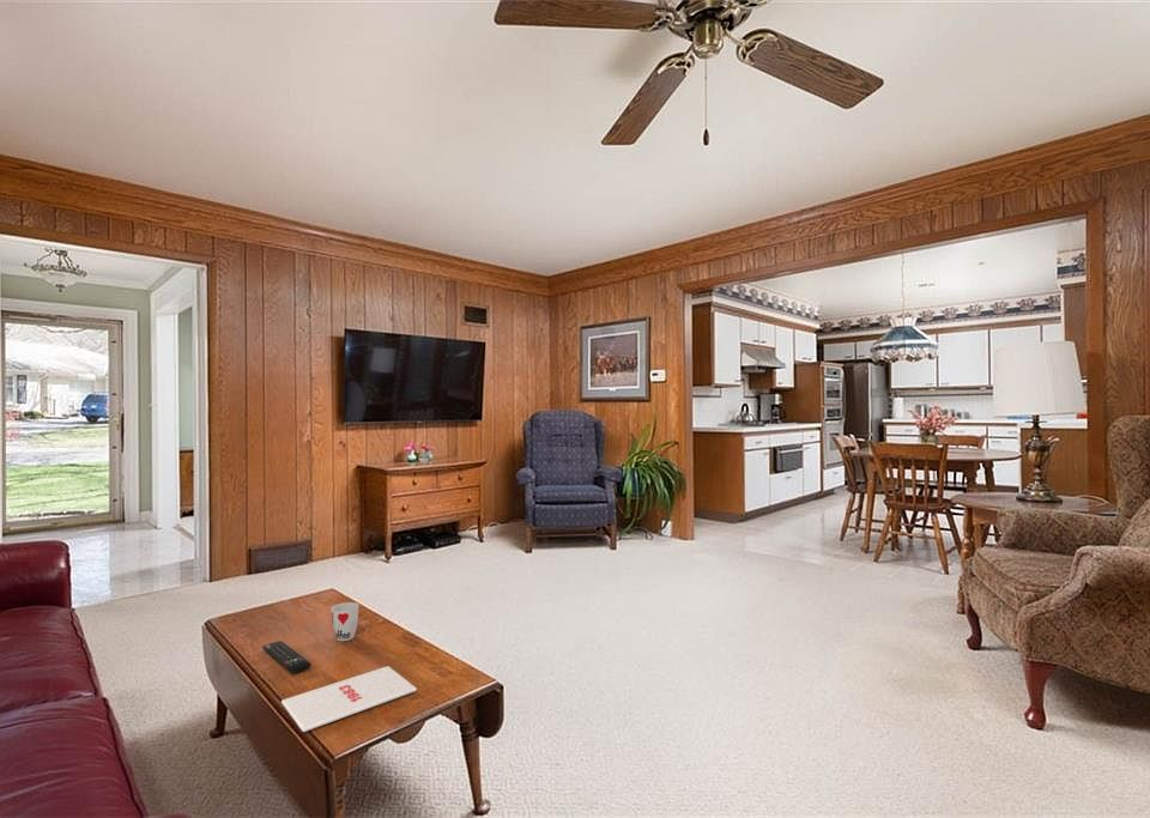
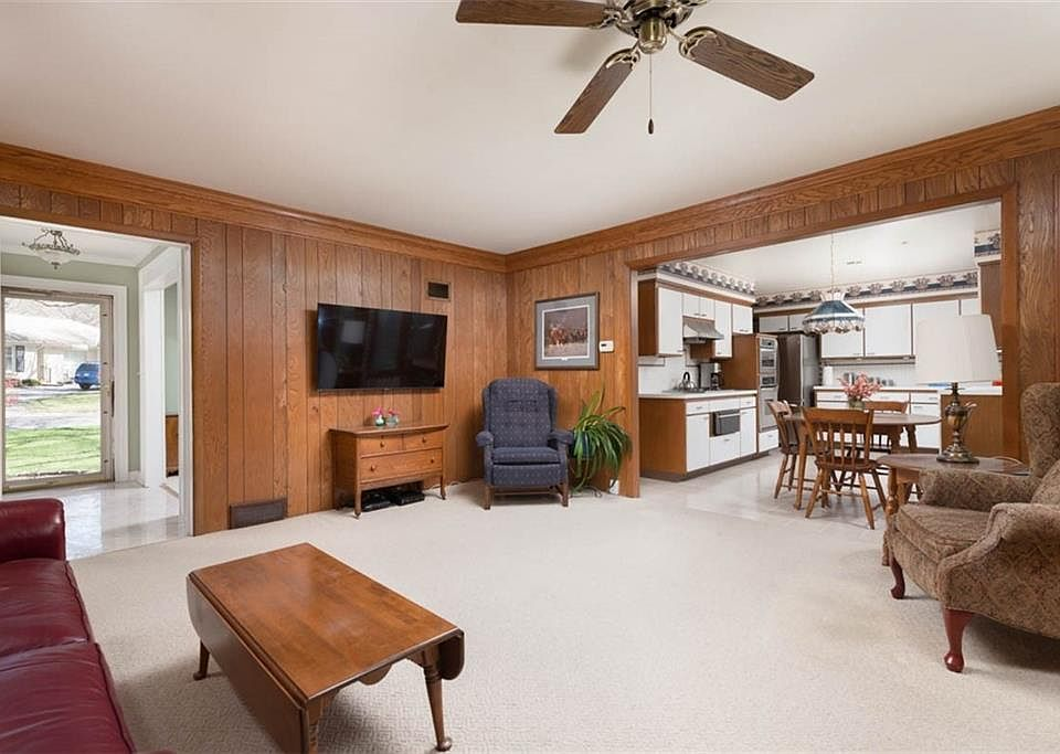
- remote control (285, 656)
- magazine (350, 695)
- cup (345, 622)
